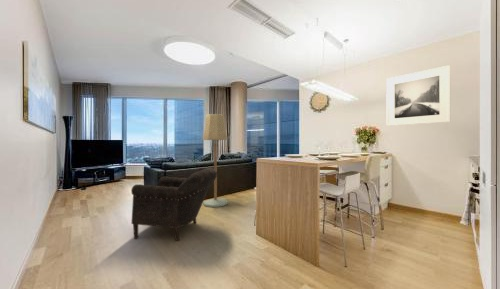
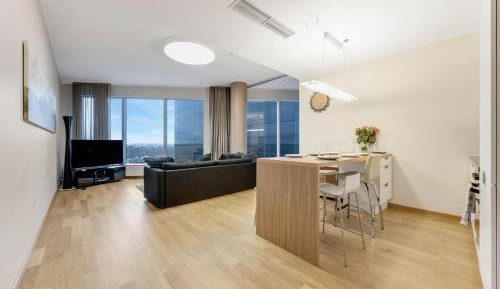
- floor lamp (215, 159)
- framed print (415, 98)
- armchair (180, 199)
